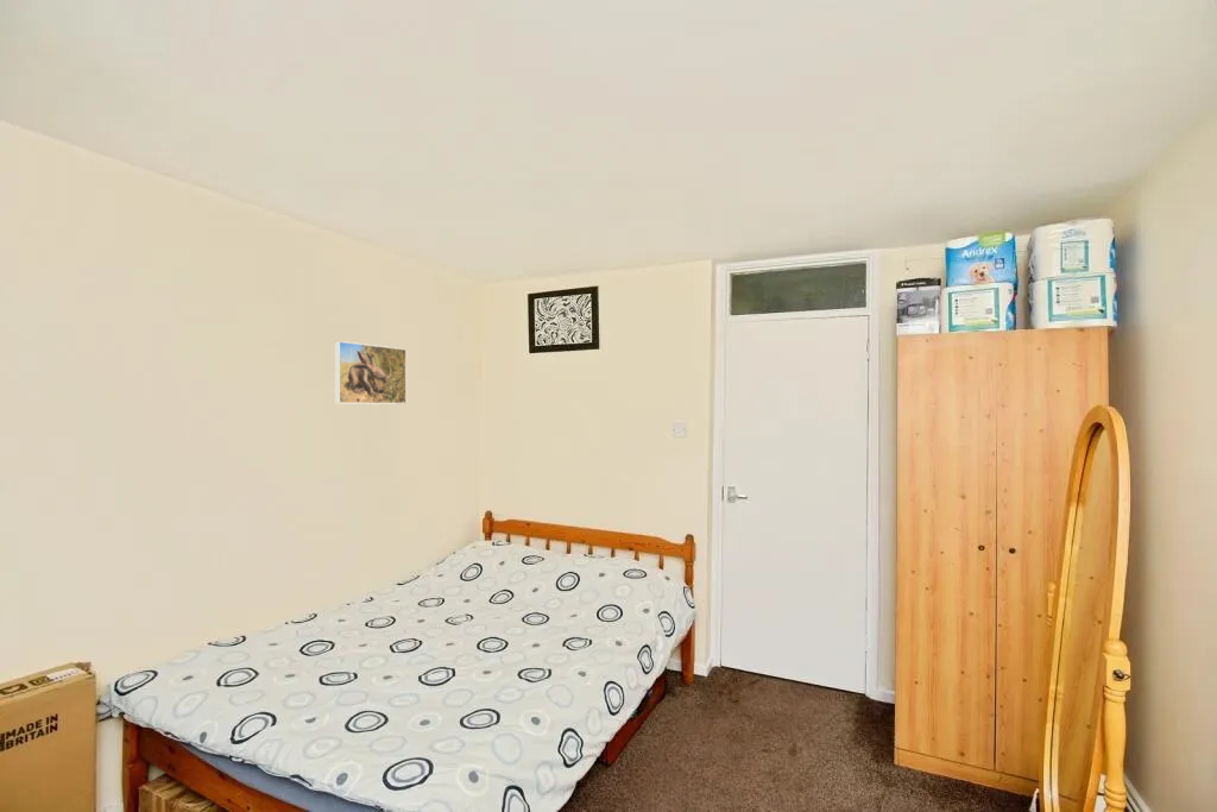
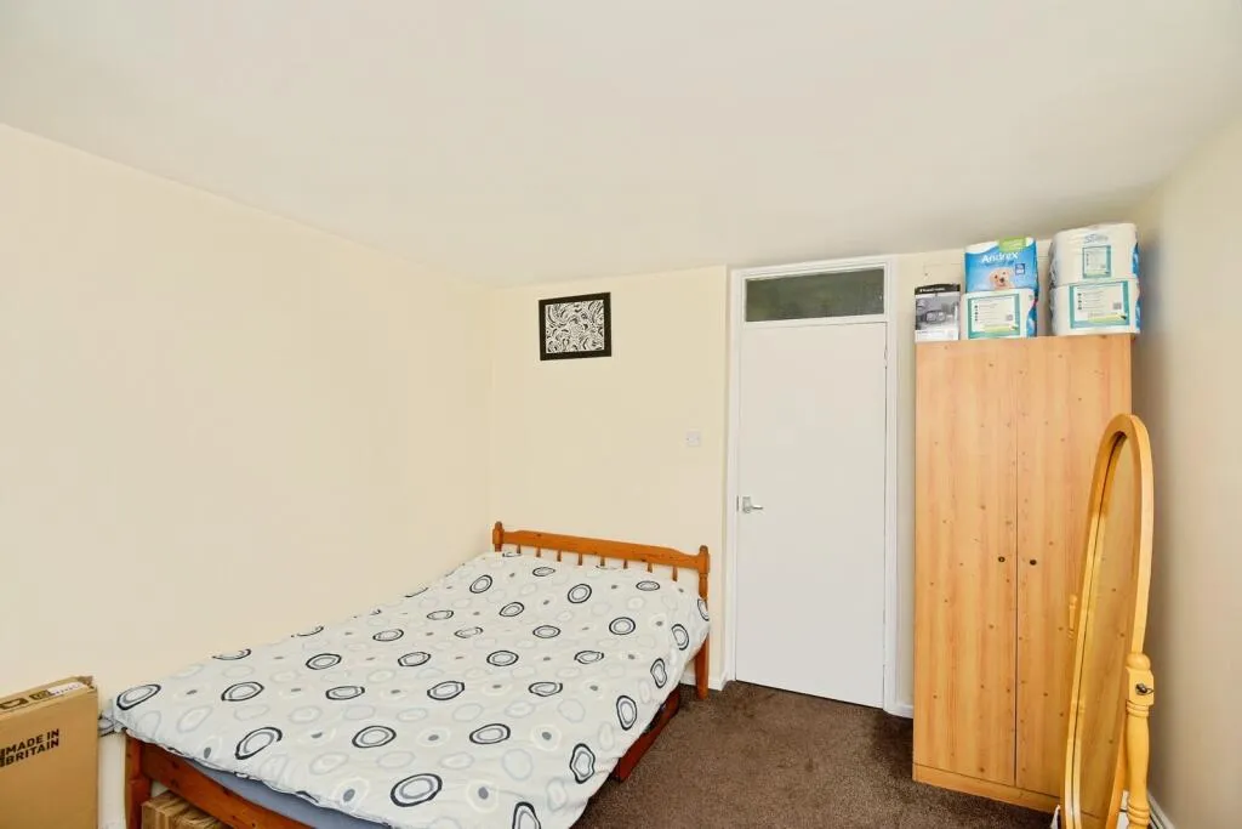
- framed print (372, 374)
